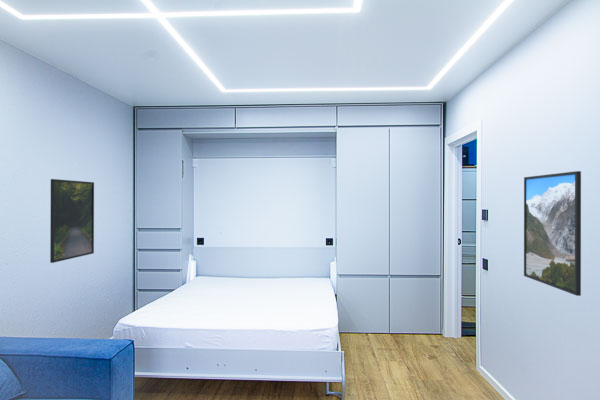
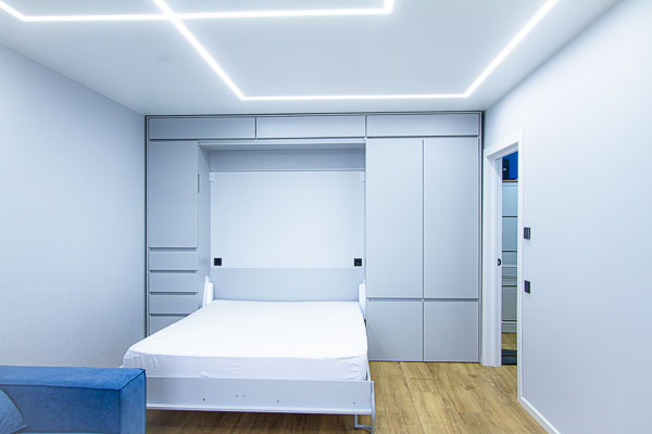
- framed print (74, 219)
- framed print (549, 229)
